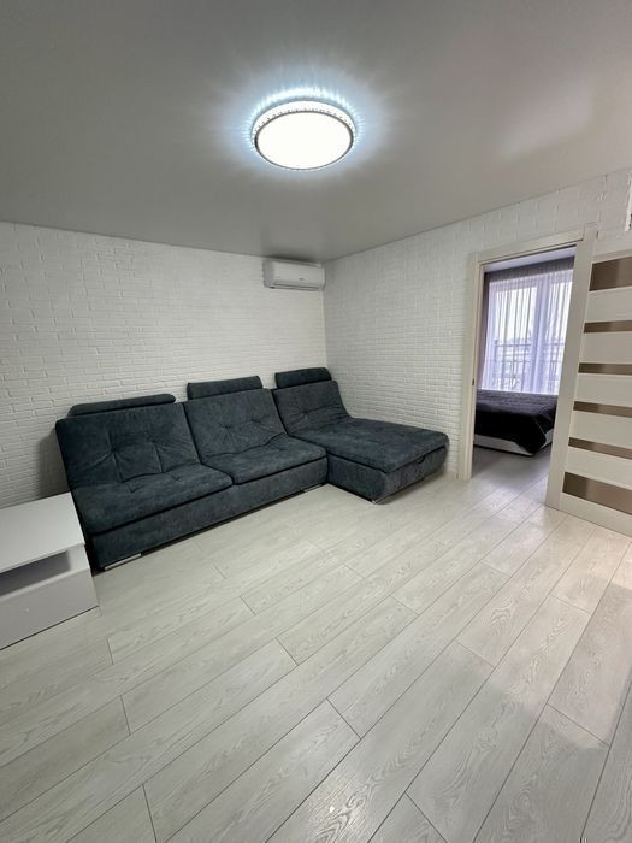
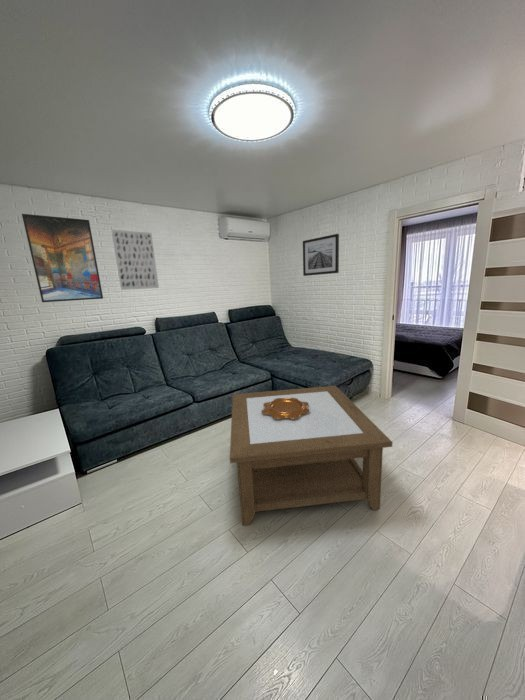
+ wall art (319, 256)
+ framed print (66, 260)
+ decorative bowl (285, 407)
+ wall art (136, 260)
+ coffee table (296, 442)
